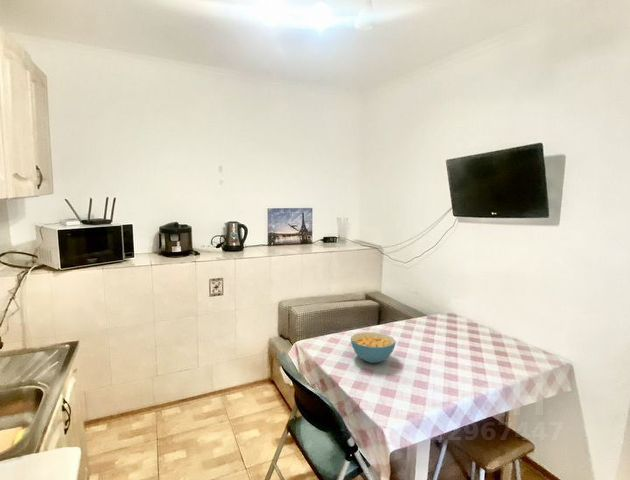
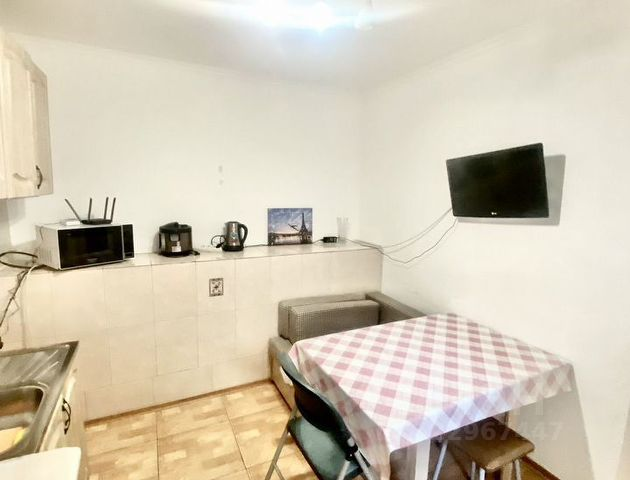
- cereal bowl (372, 349)
